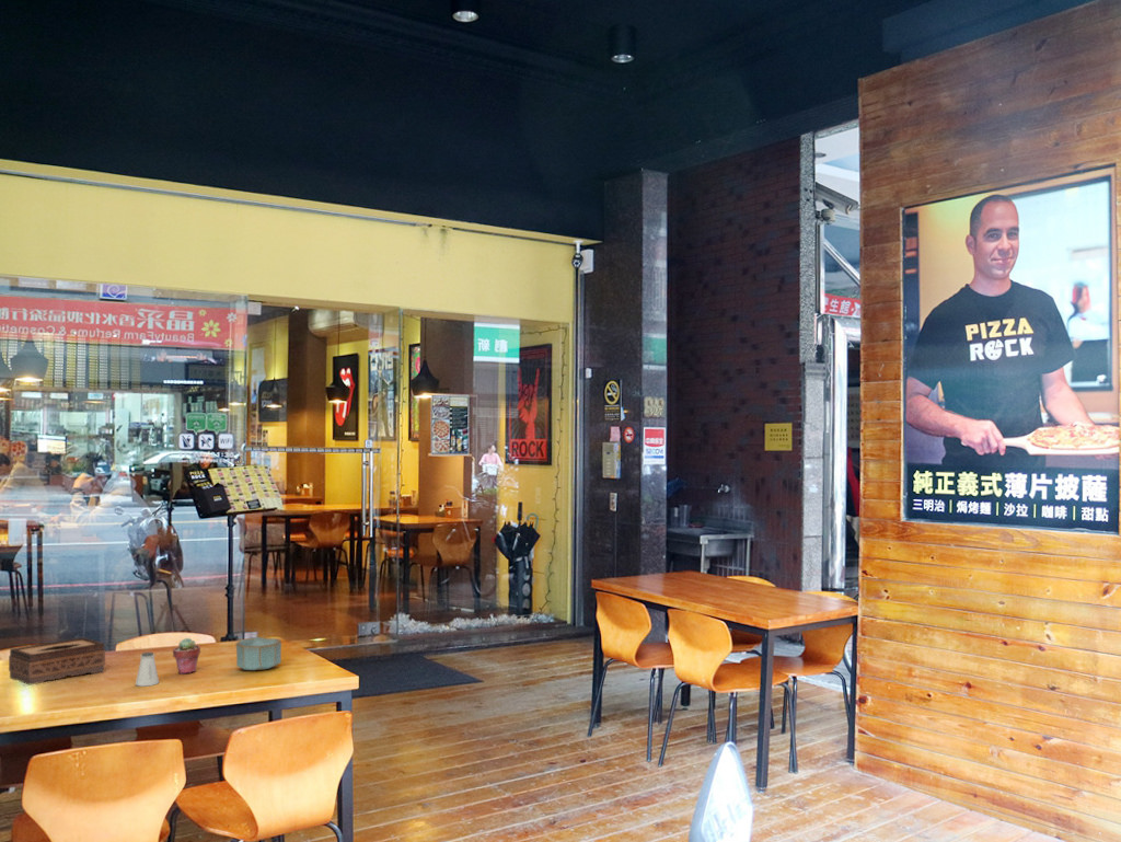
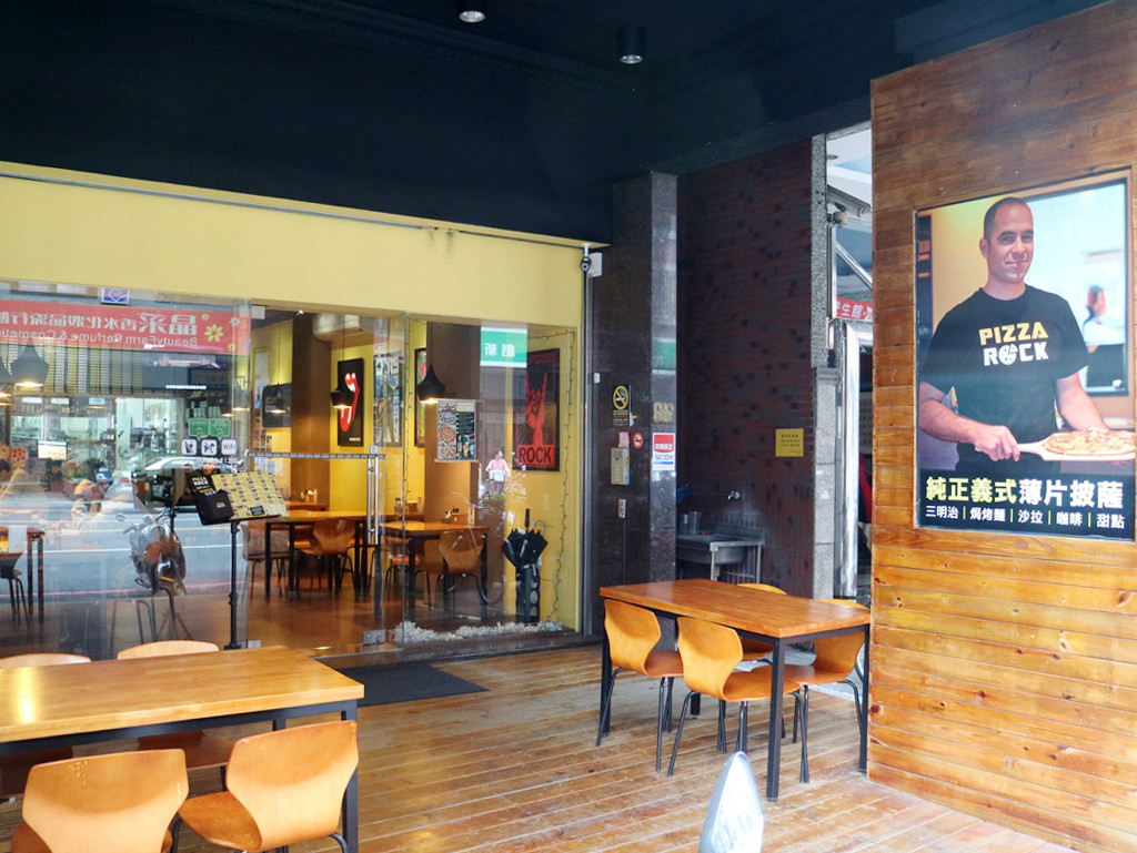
- bowl (258, 654)
- tissue box (57, 660)
- potted succulent (186, 655)
- saltshaker (147, 668)
